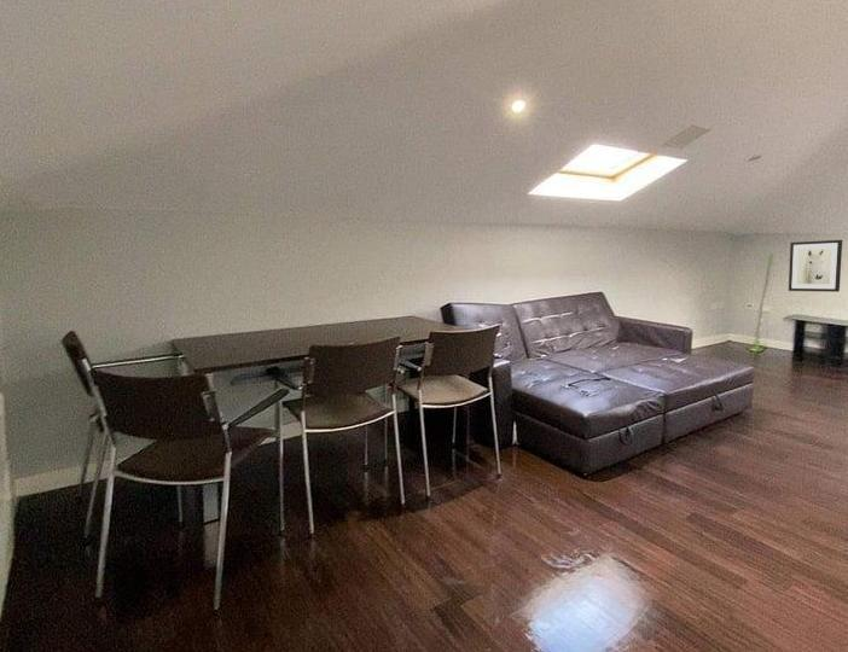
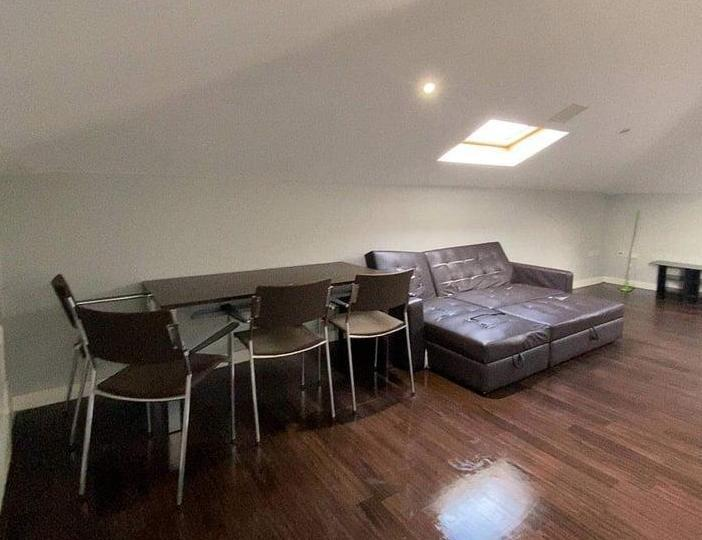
- wall art (814, 266)
